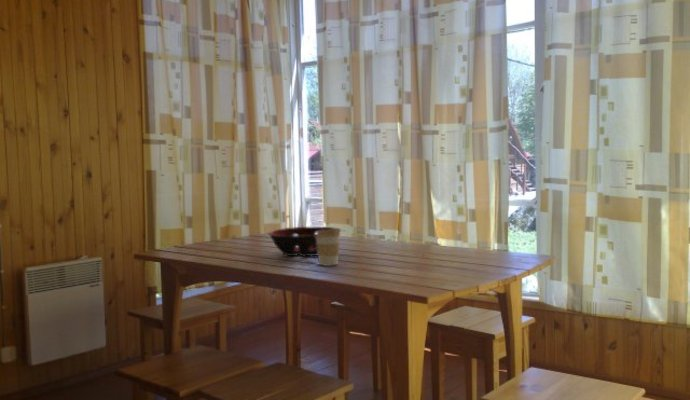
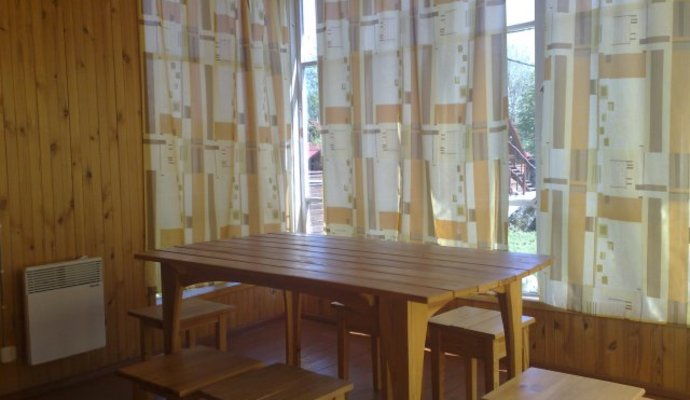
- decorative bowl (305, 241)
- coffee cup (328, 246)
